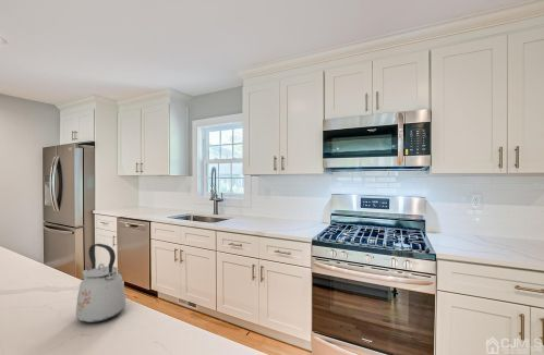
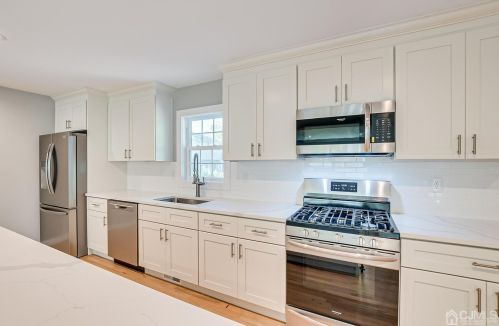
- kettle (97, 278)
